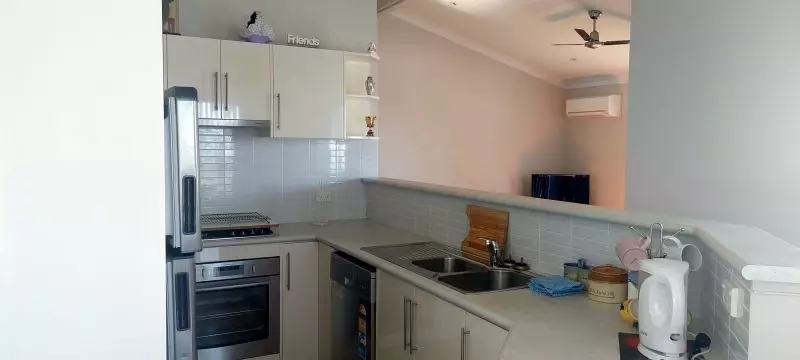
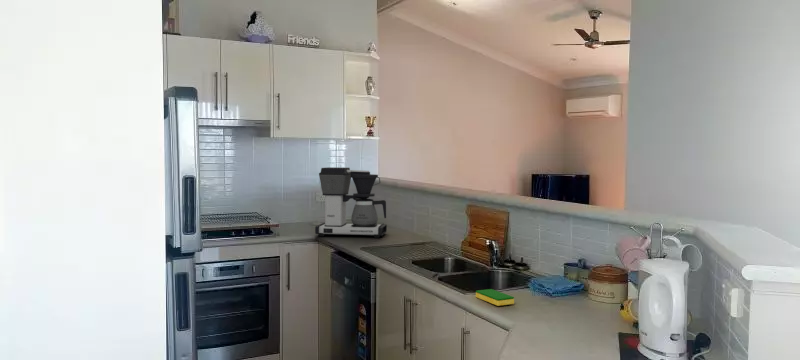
+ coffee maker (354, 199)
+ dish sponge (494, 297)
